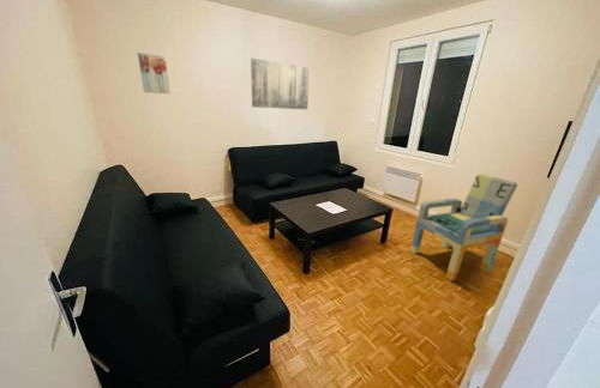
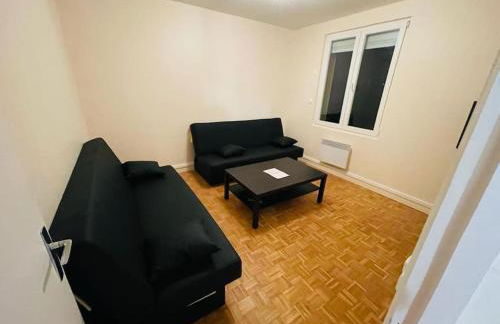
- wall art (154, 73)
- wall art (281, 86)
- armchair (462, 222)
